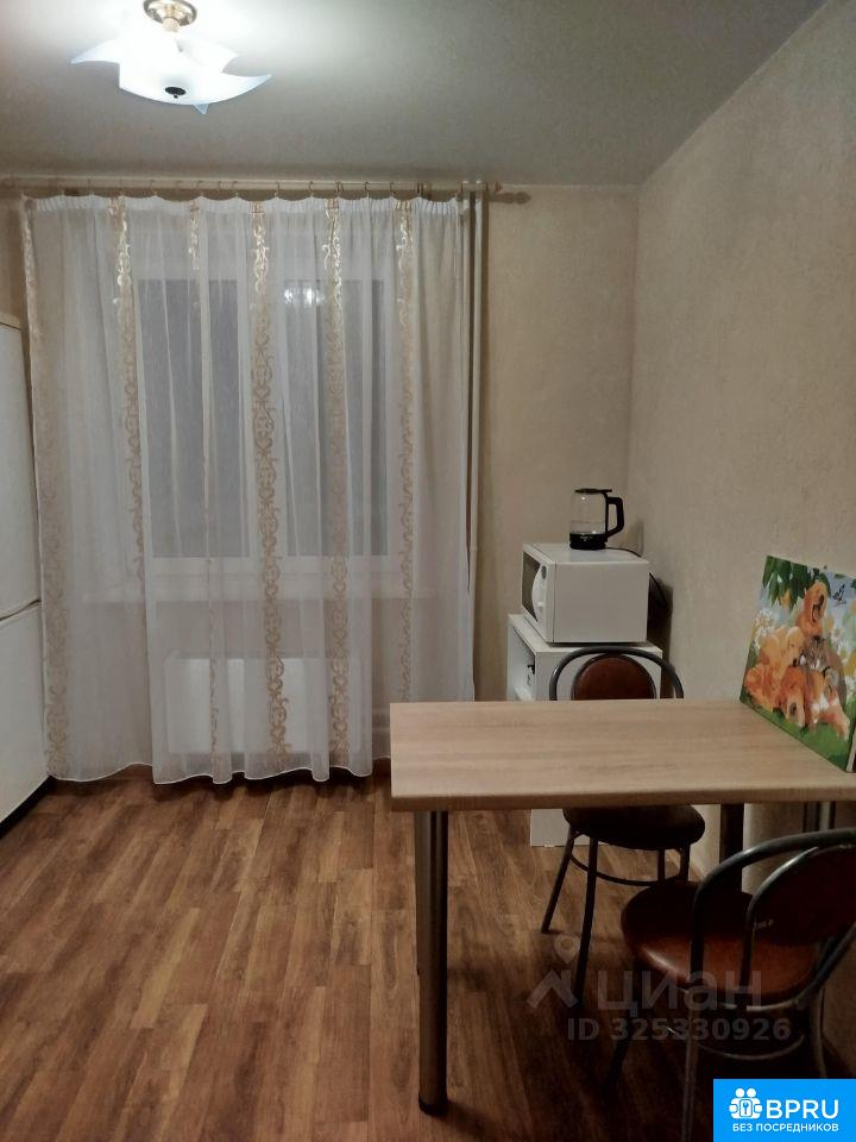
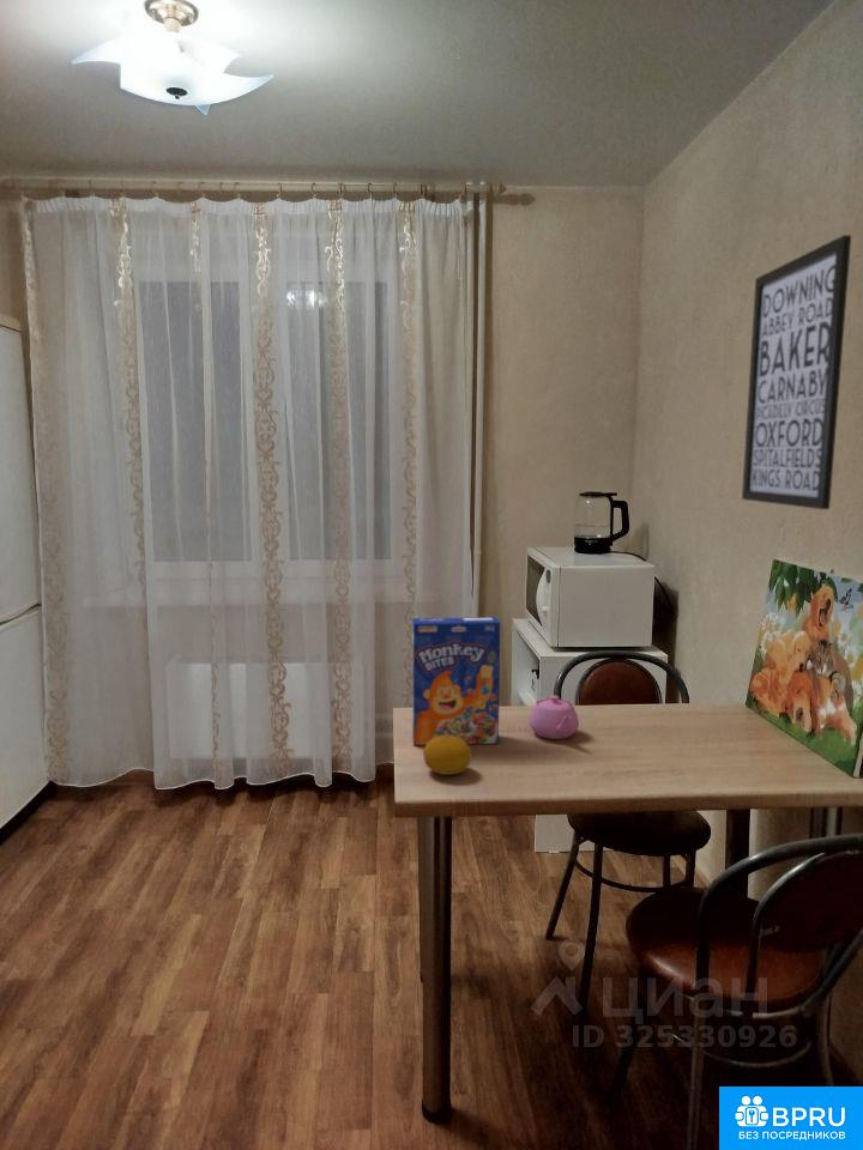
+ cereal box (454, 680)
+ fruit (447, 753)
+ teapot (554, 715)
+ wall art (789, 383)
